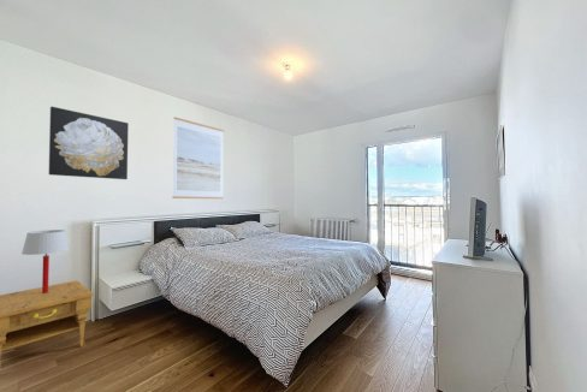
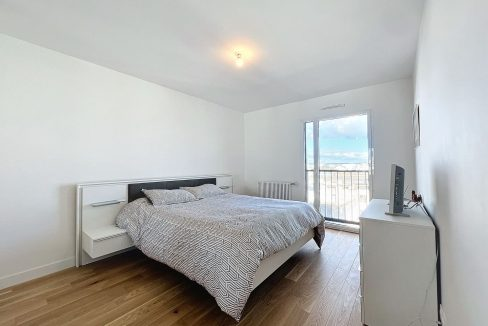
- nightstand (40, 322)
- wall art (200, 161)
- wall art (91, 145)
- table lamp (46, 261)
